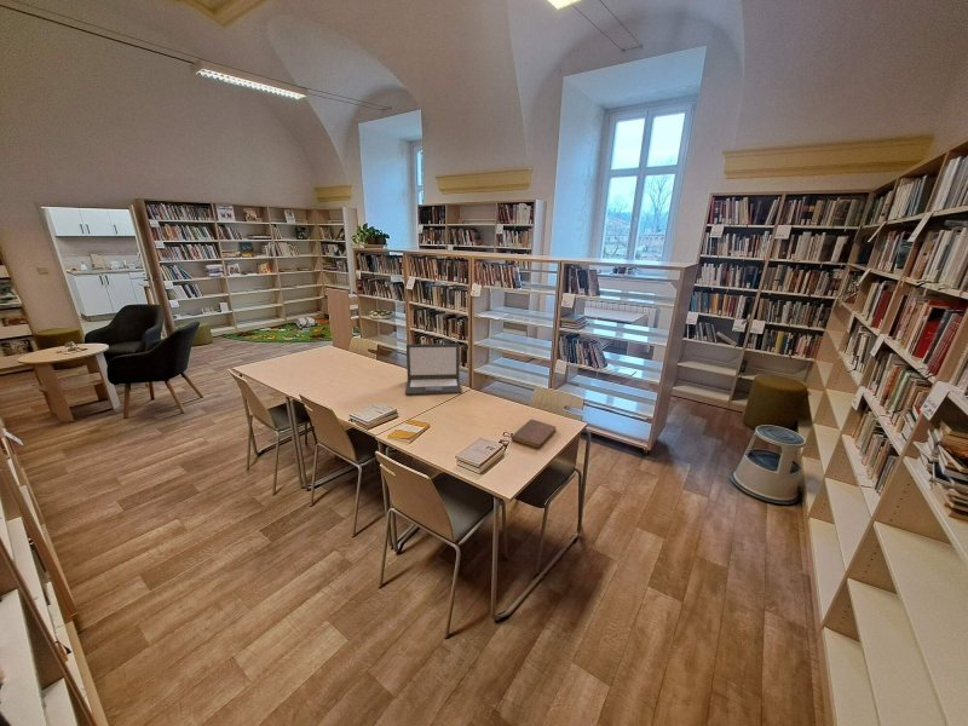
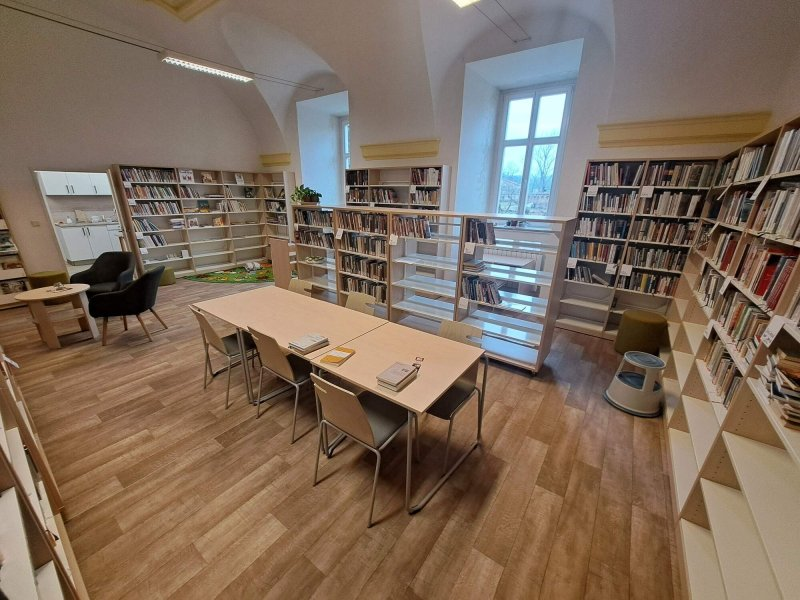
- laptop (433, 368)
- notebook (534, 432)
